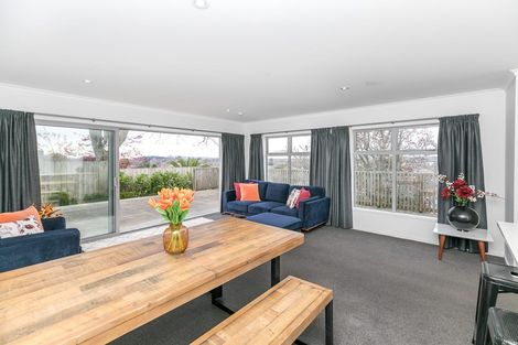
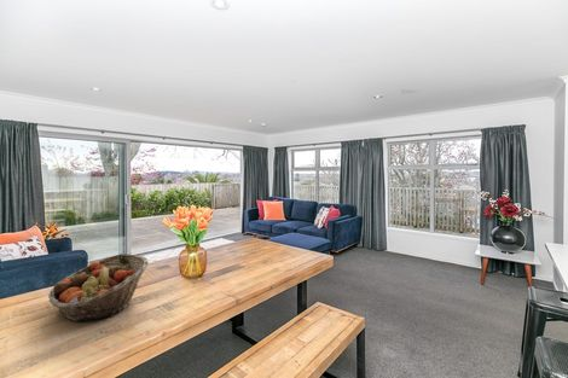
+ fruit basket (102, 284)
